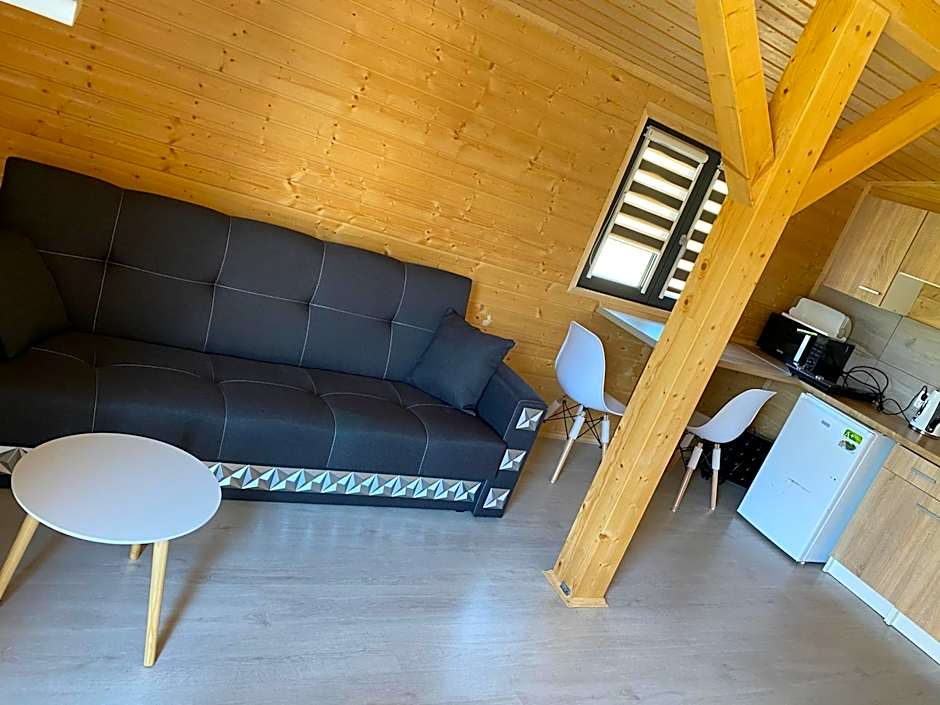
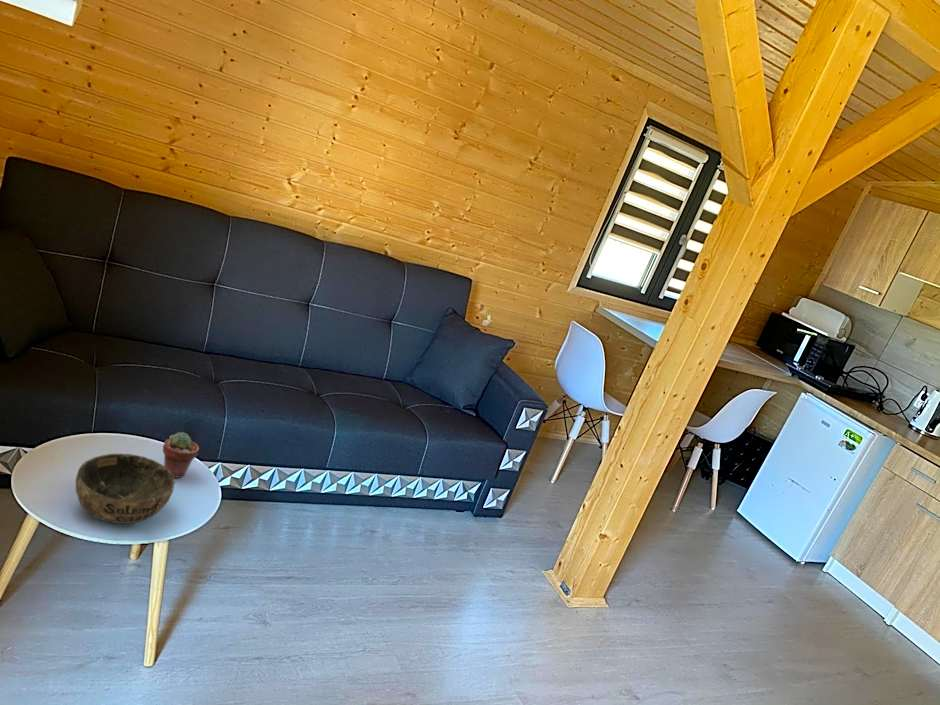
+ bowl (123, 492)
+ potted succulent (179, 453)
